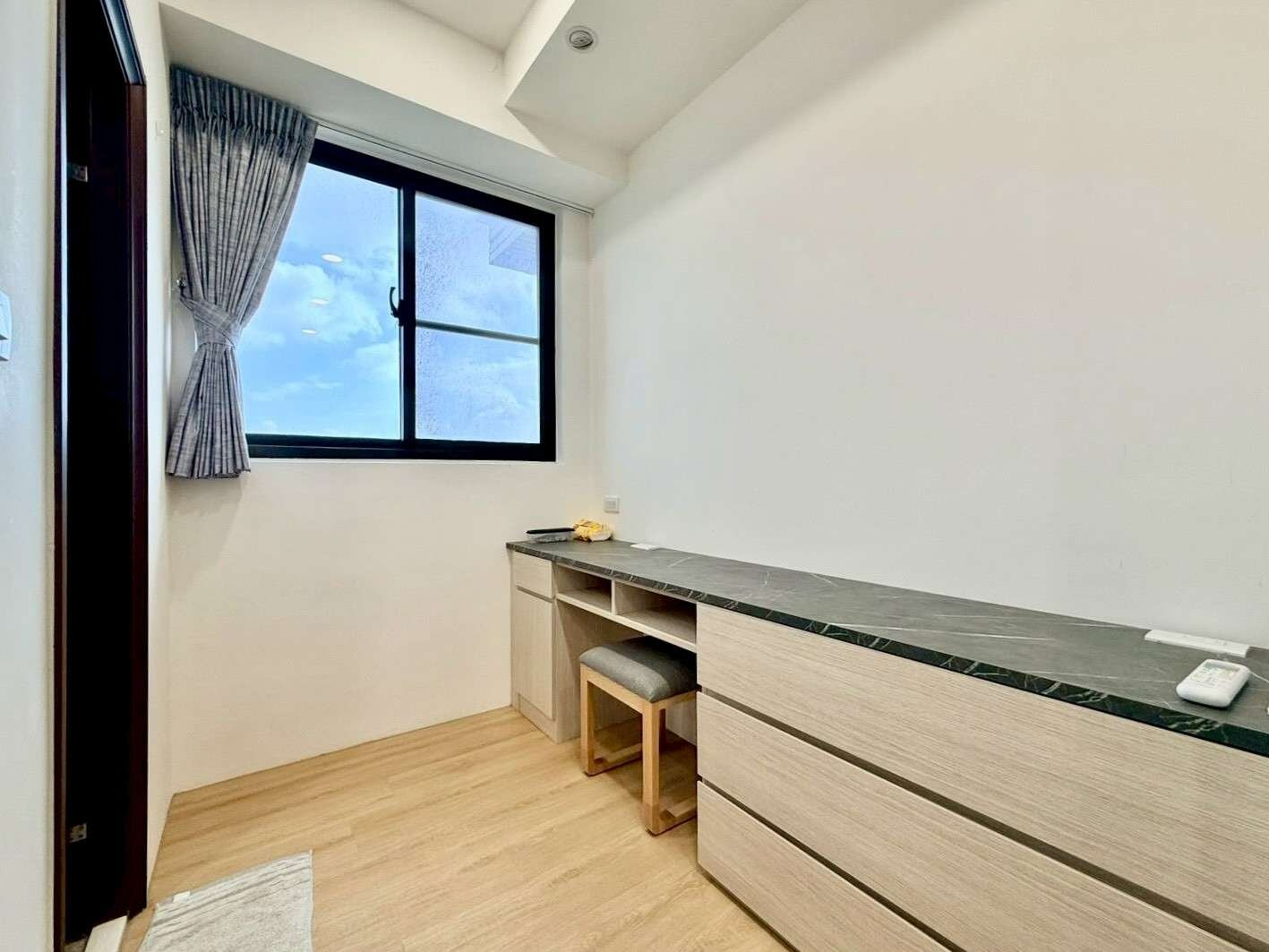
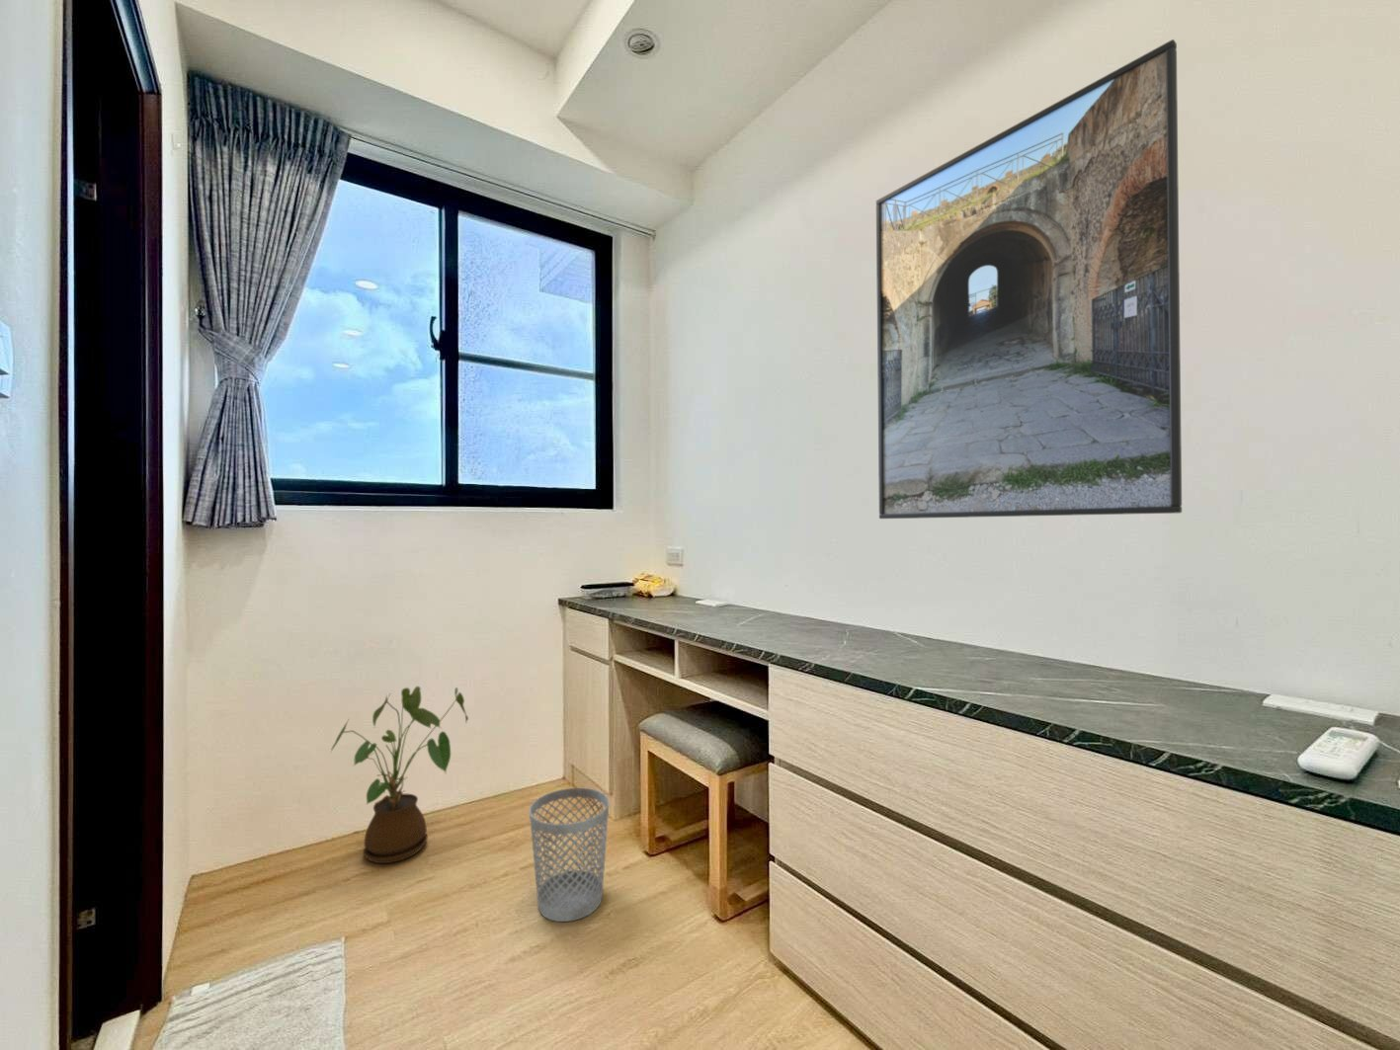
+ house plant (404, 773)
+ wastebasket (571, 854)
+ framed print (998, 326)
